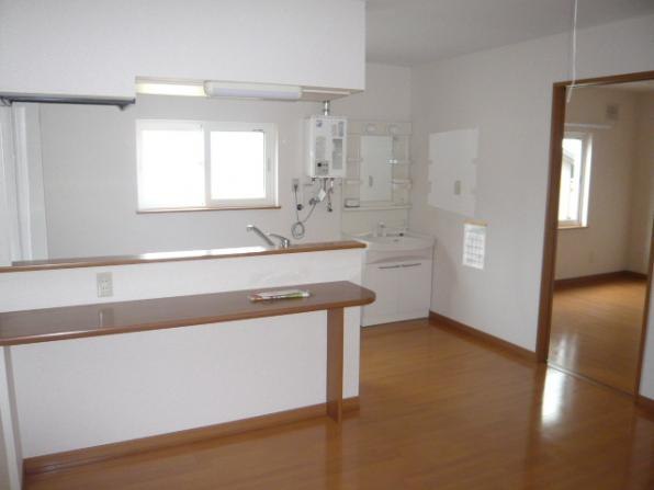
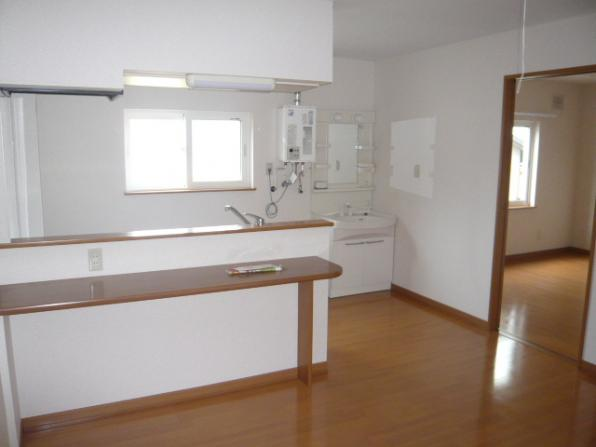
- calendar (474, 239)
